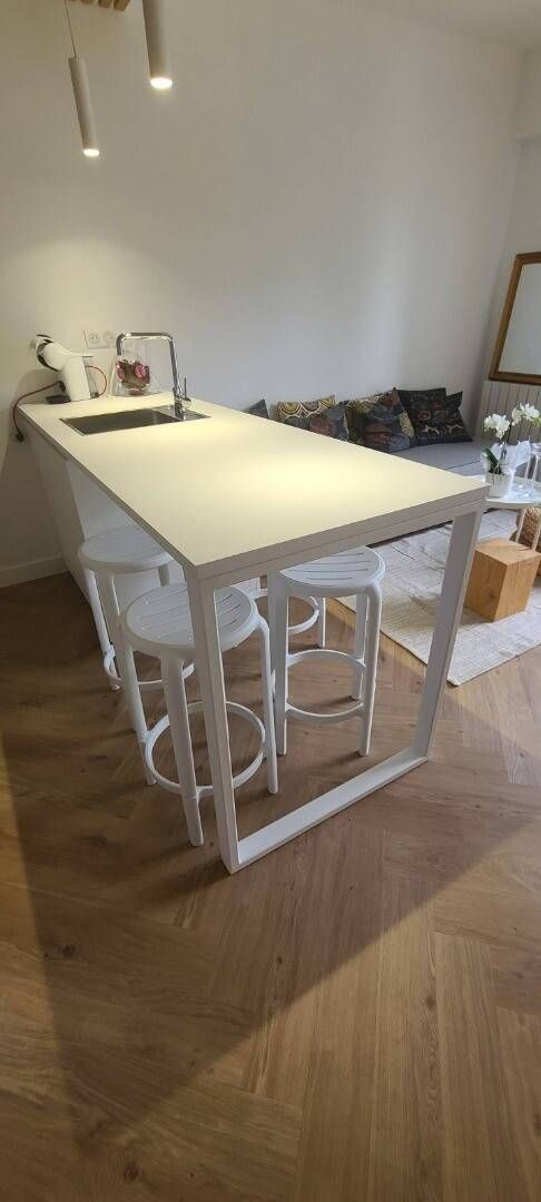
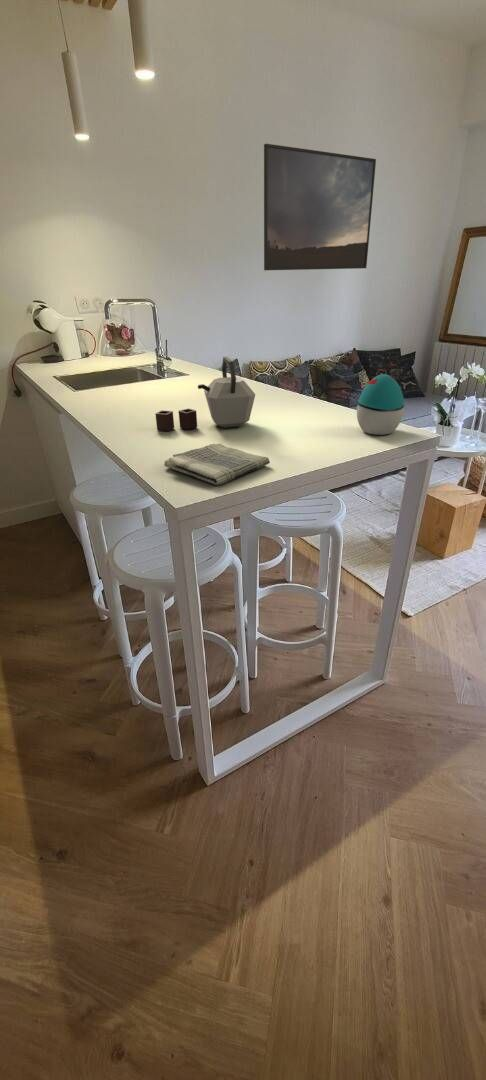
+ dish towel (216, 459)
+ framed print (321, 213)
+ kettle (205, 394)
+ decorative egg (380, 403)
